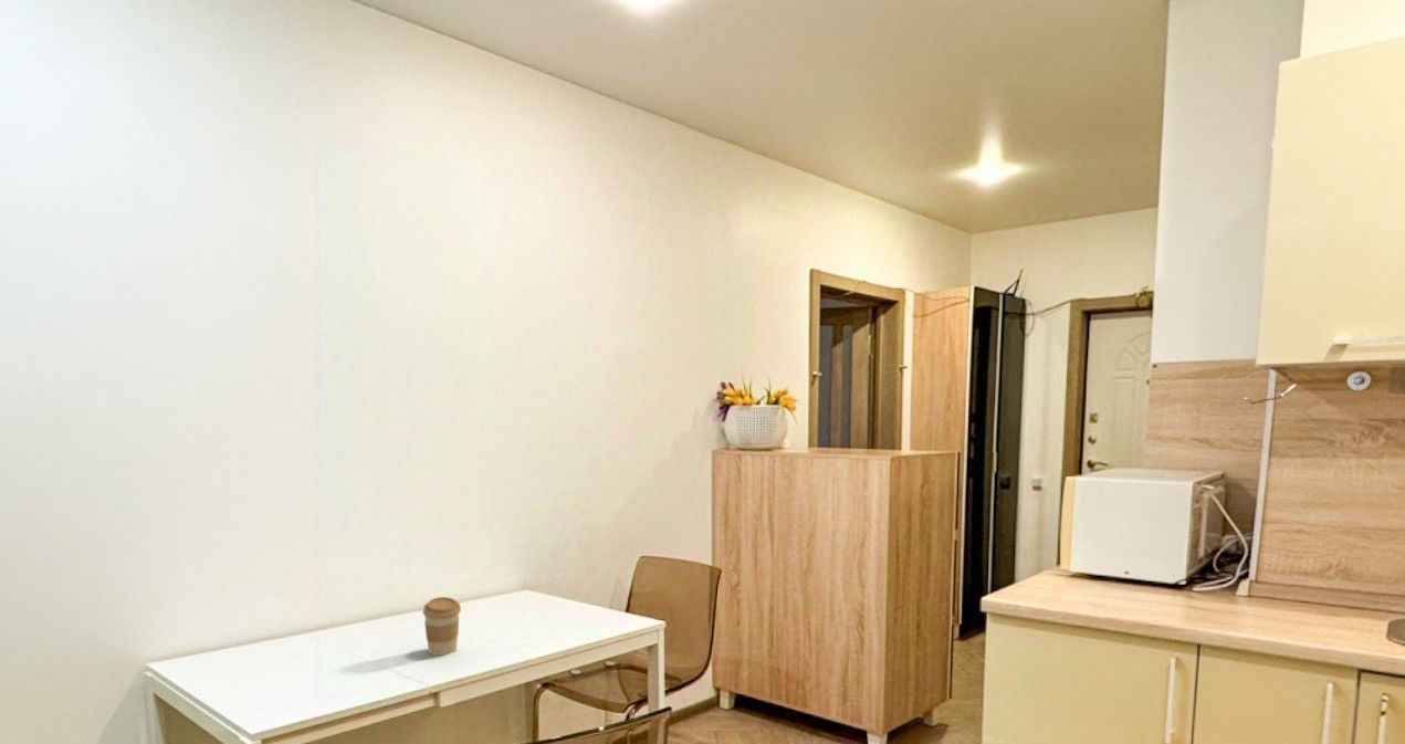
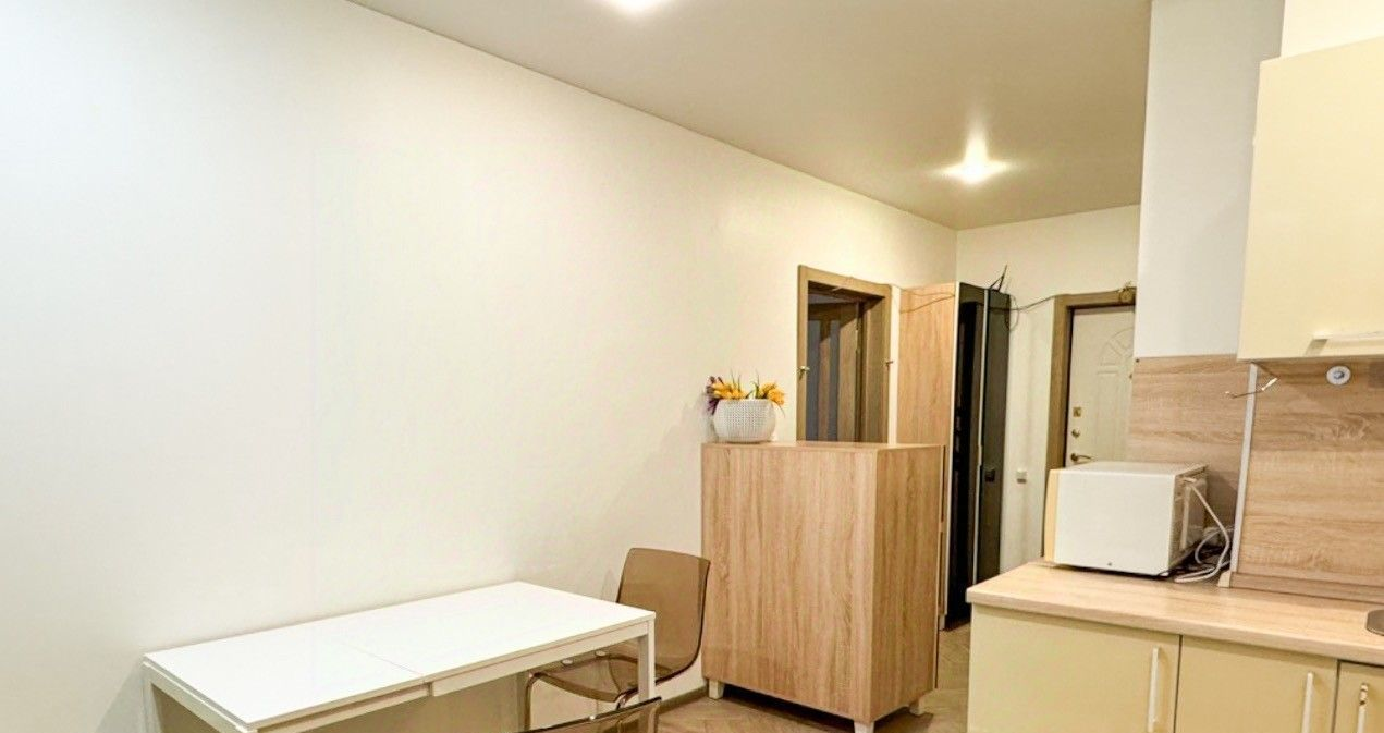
- coffee cup (442, 625)
